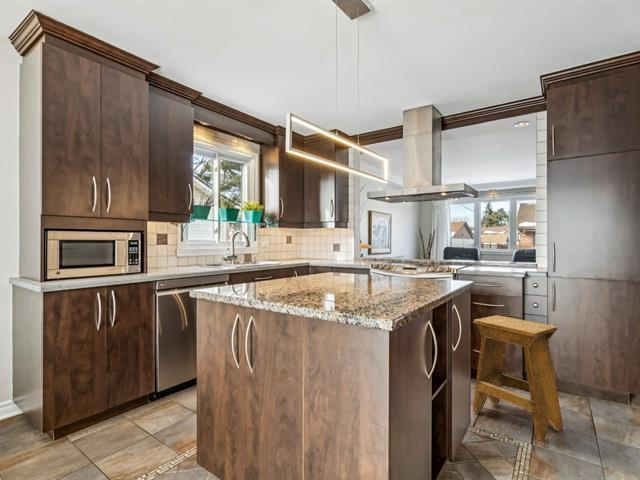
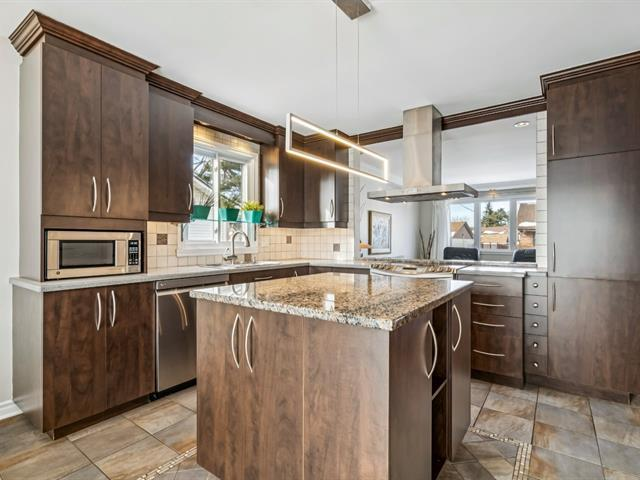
- stool (513, 377)
